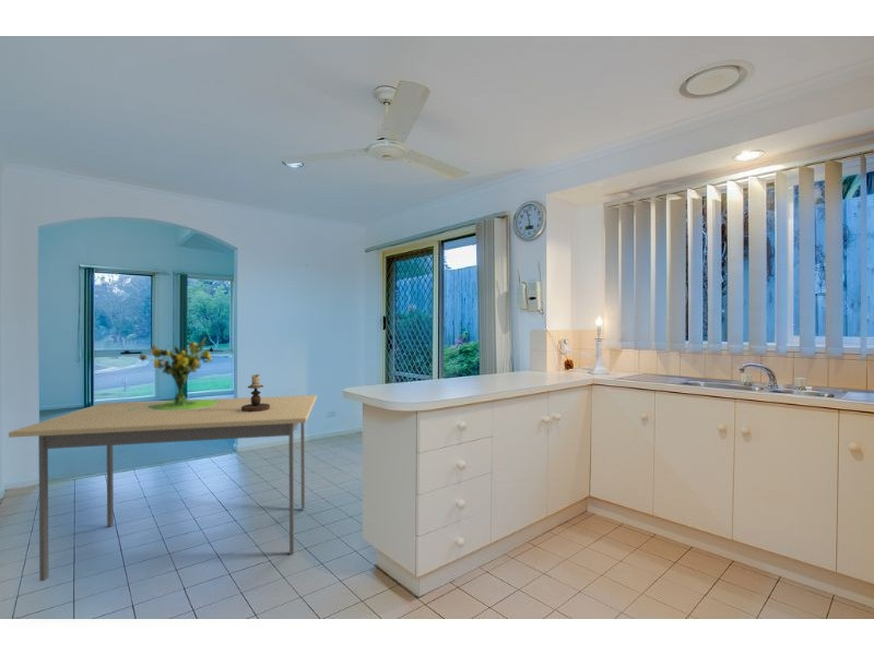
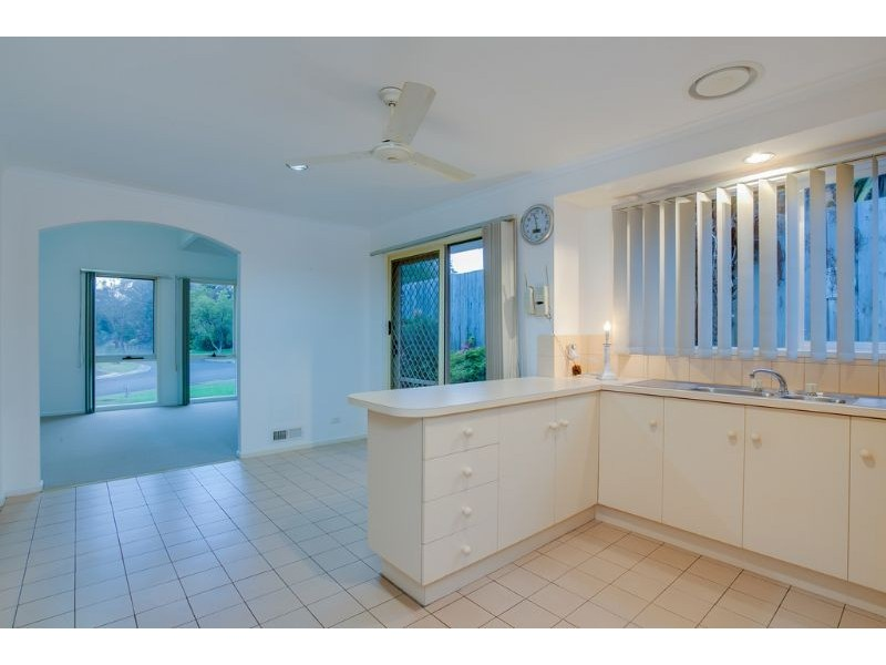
- dining table (194, 440)
- bouquet (175, 371)
- candlestick (256, 391)
